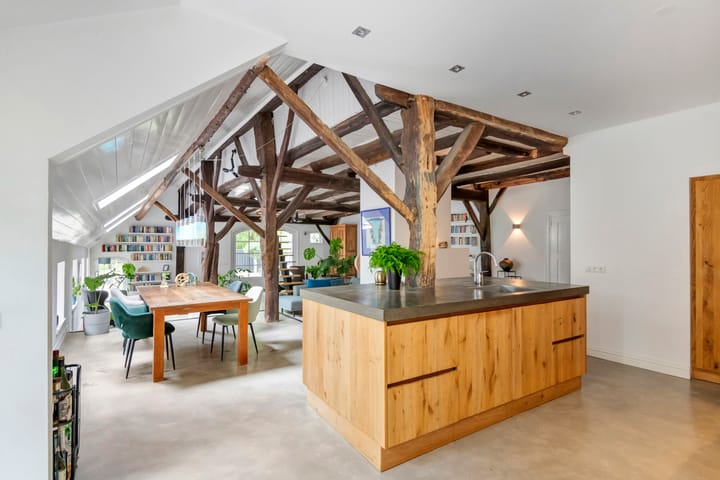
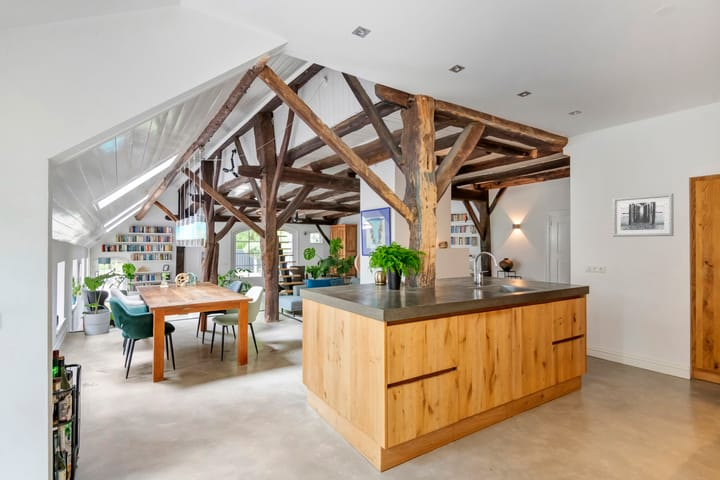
+ wall art (641, 216)
